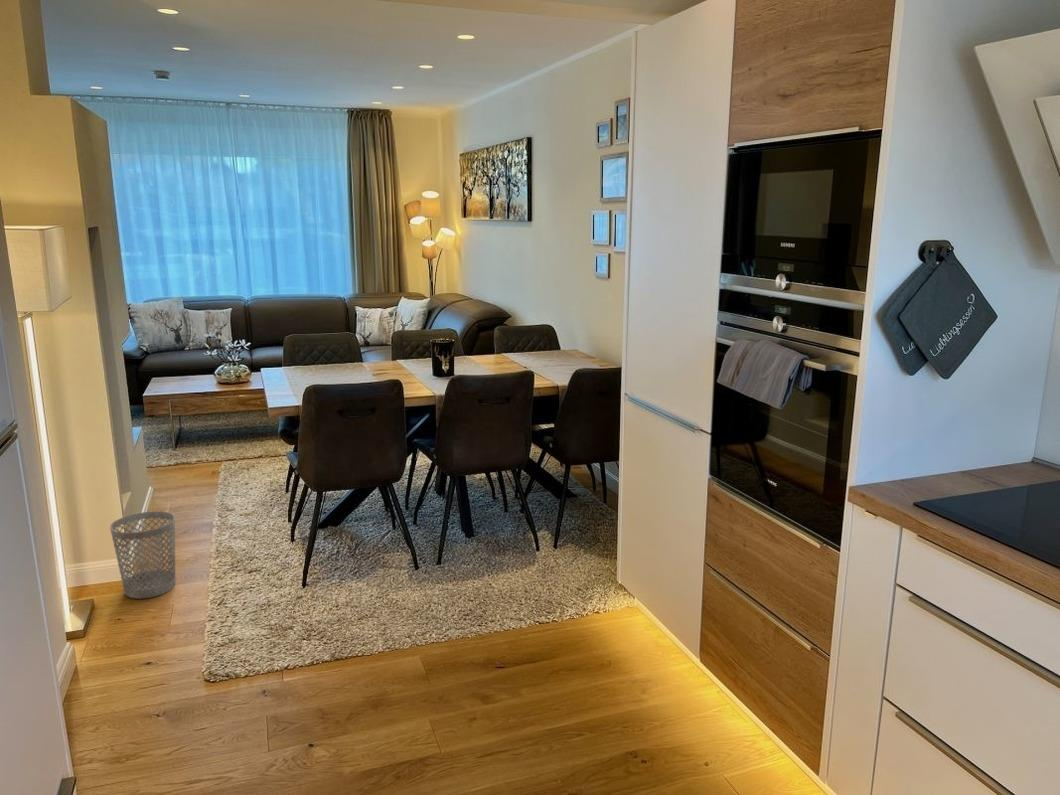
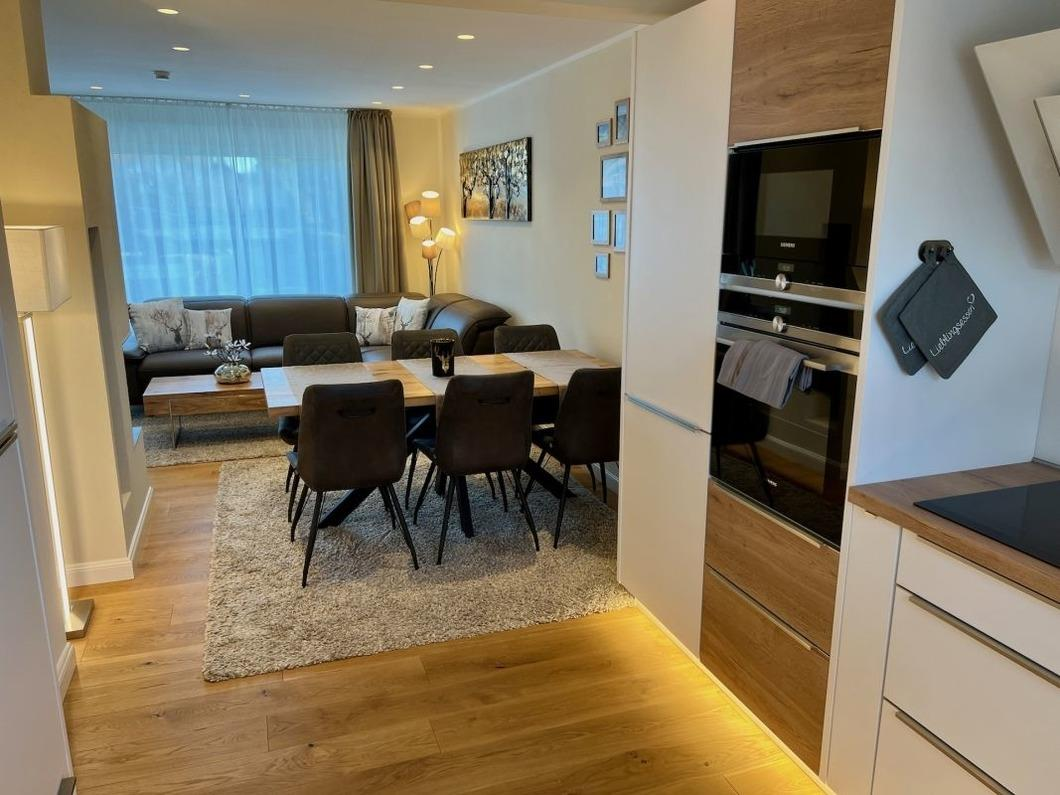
- wastebasket (146, 555)
